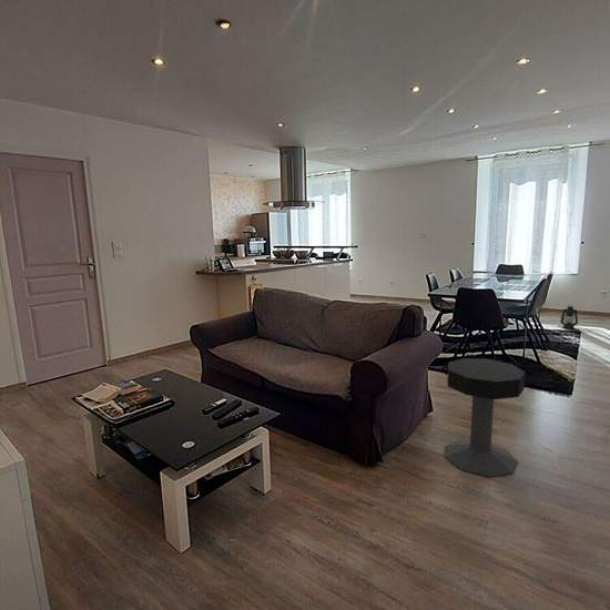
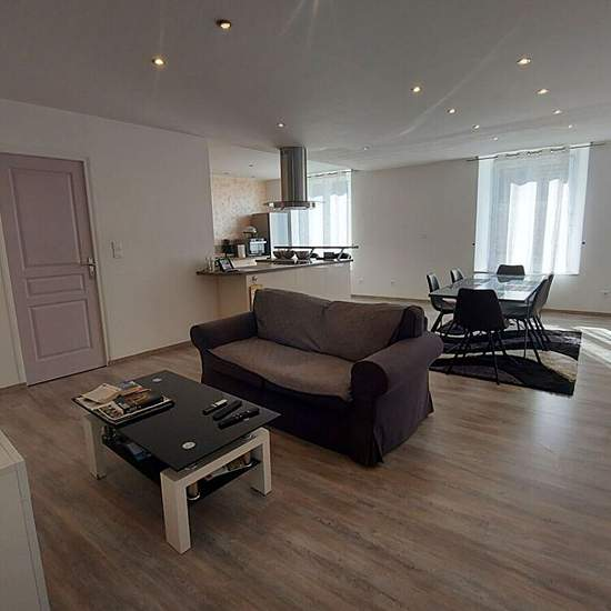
- lantern (569, 316)
- side table (480, 413)
